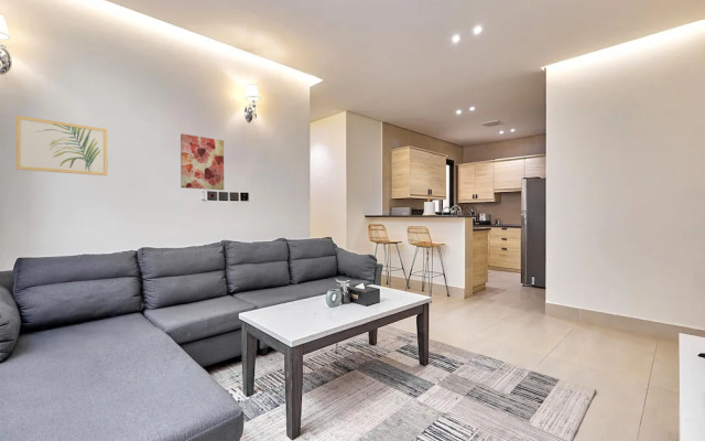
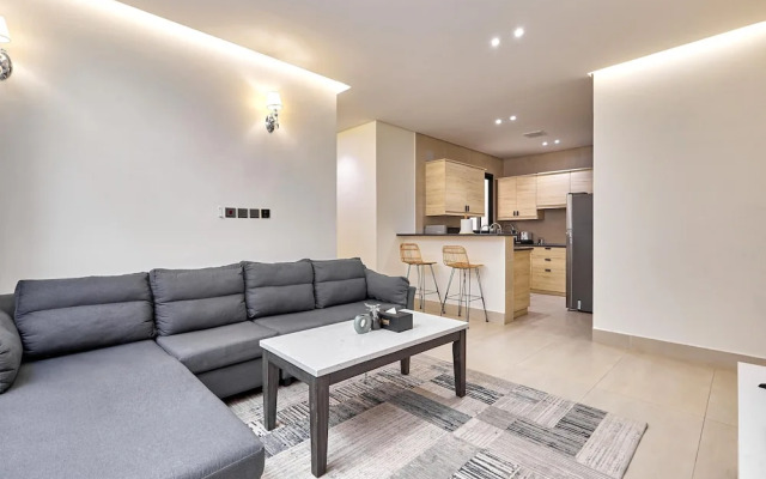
- wall art (203, 163)
- wall art (64, 148)
